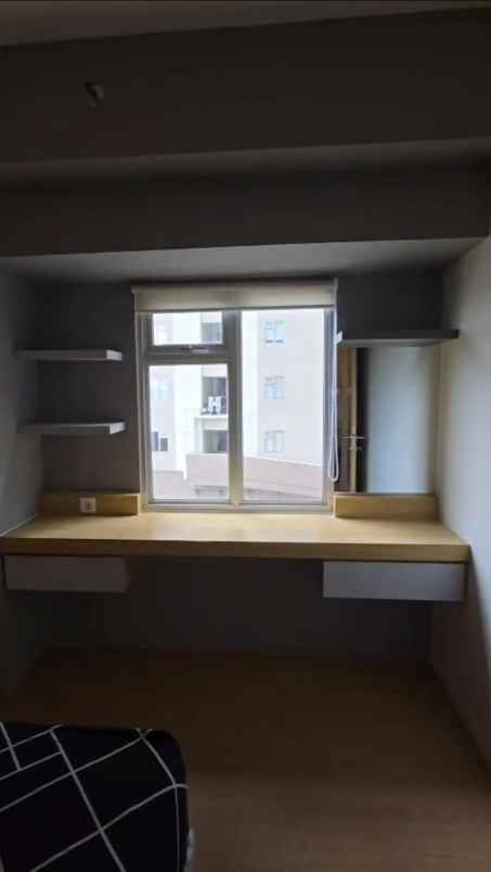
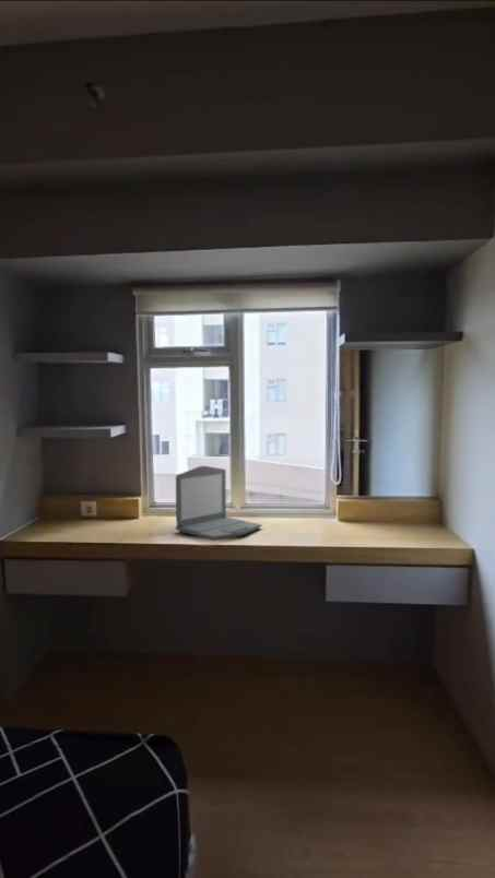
+ laptop (221, 499)
